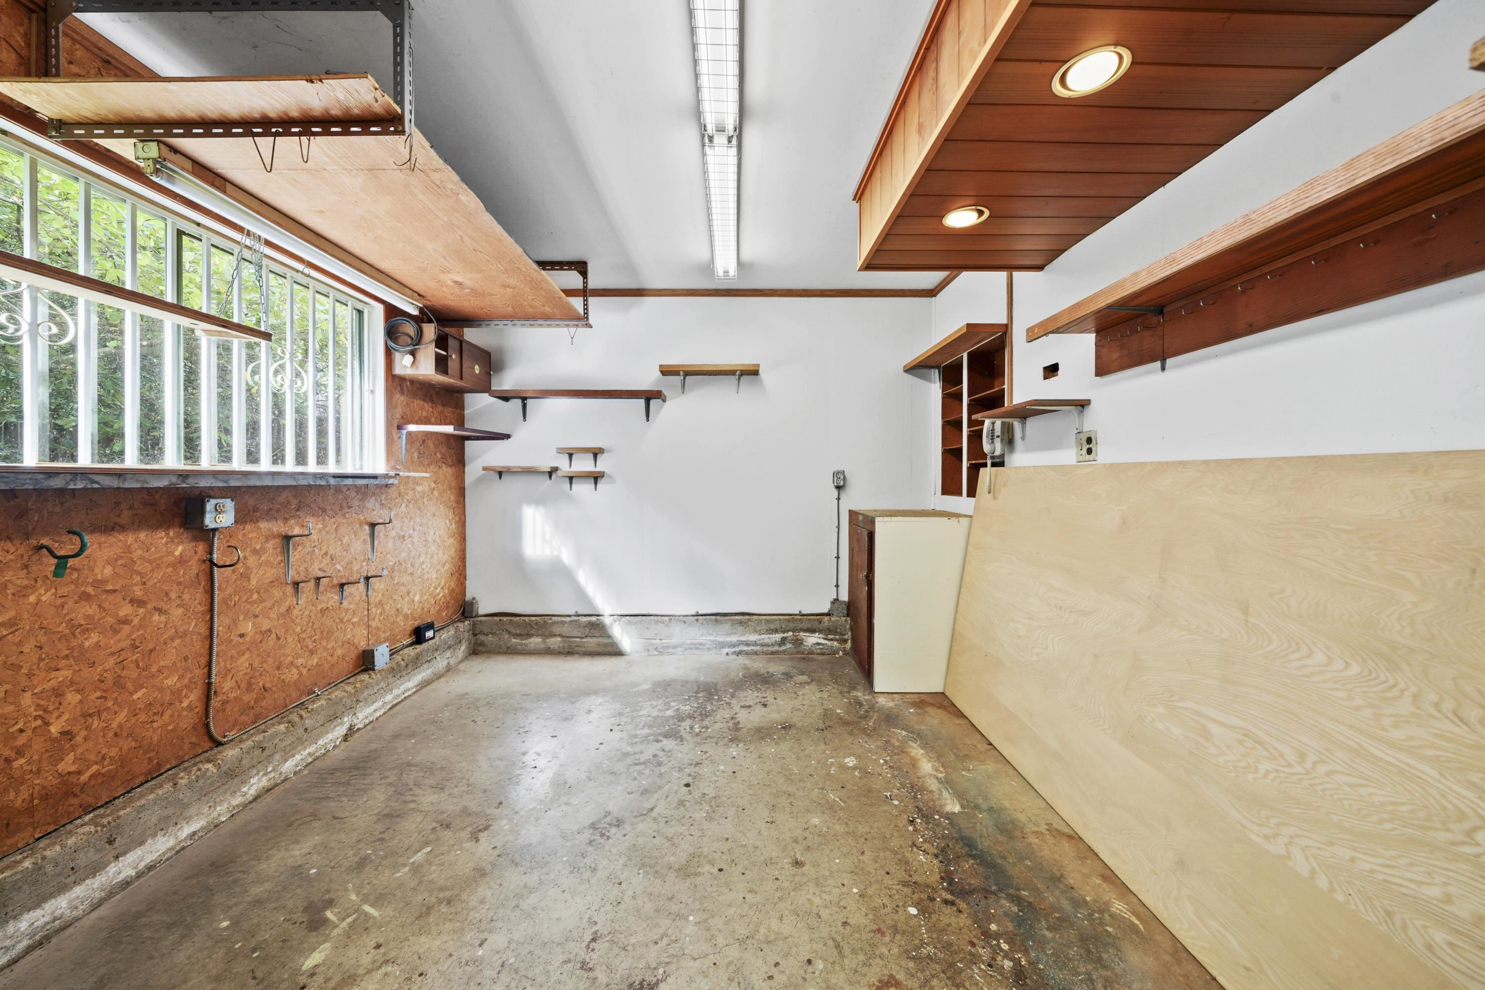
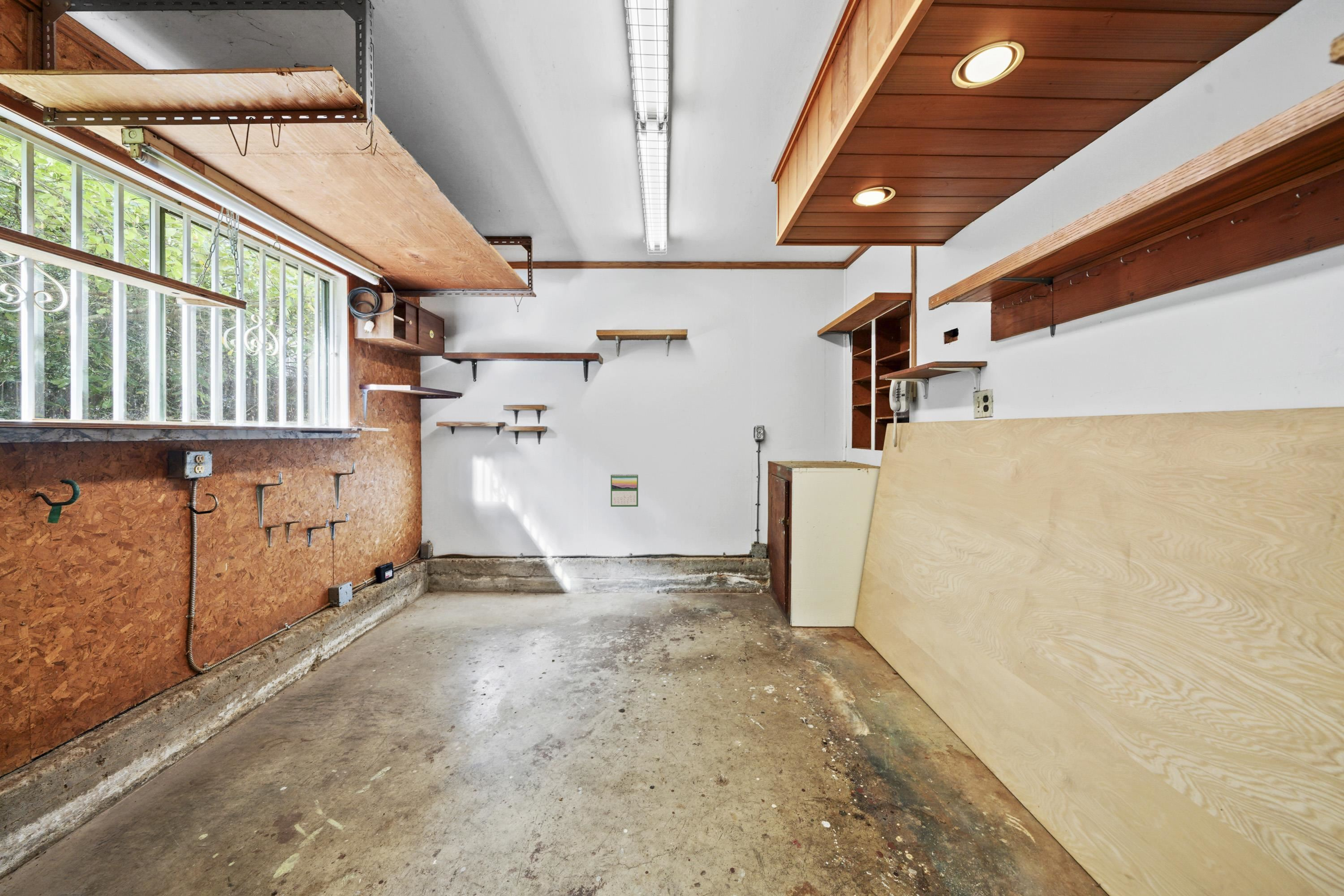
+ calendar (624, 490)
